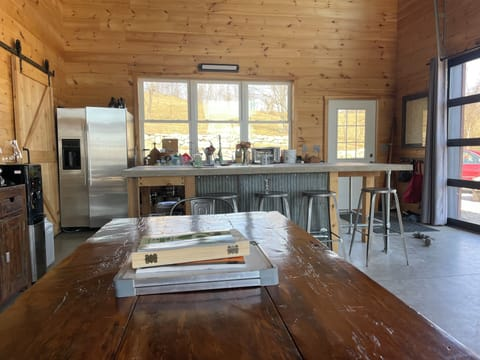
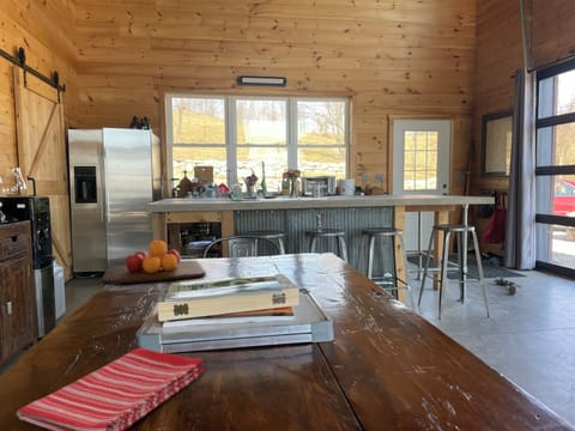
+ dish towel (122, 386)
+ chopping board (155, 256)
